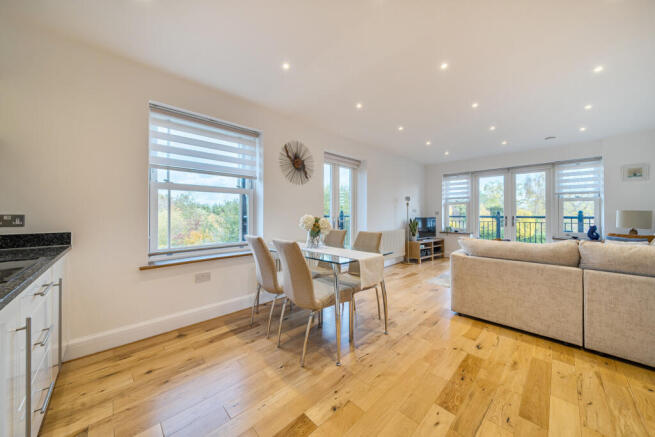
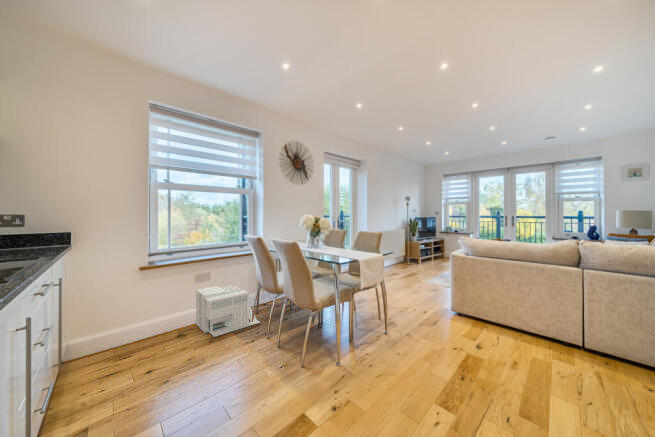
+ architectural model (228, 306)
